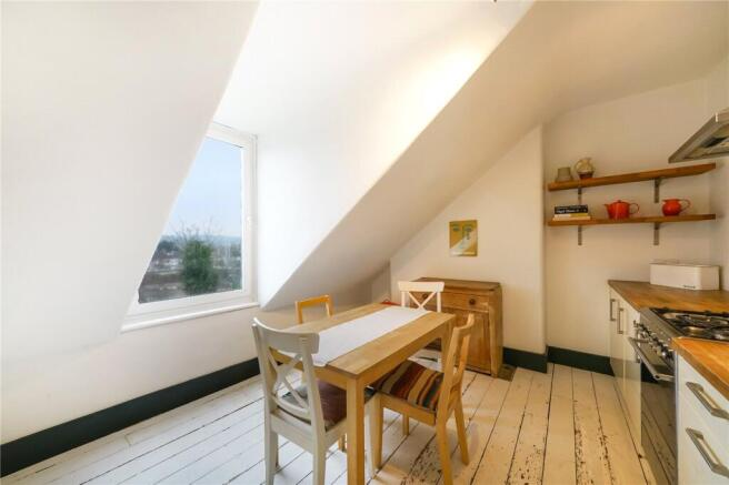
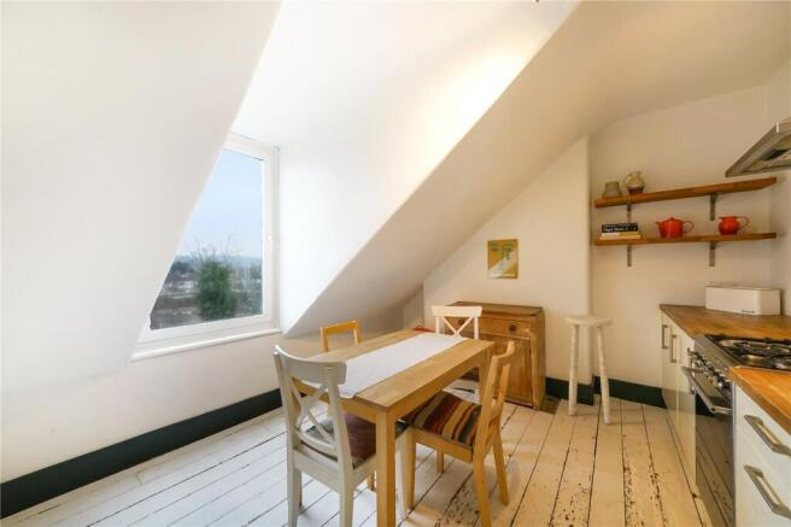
+ stool (599, 365)
